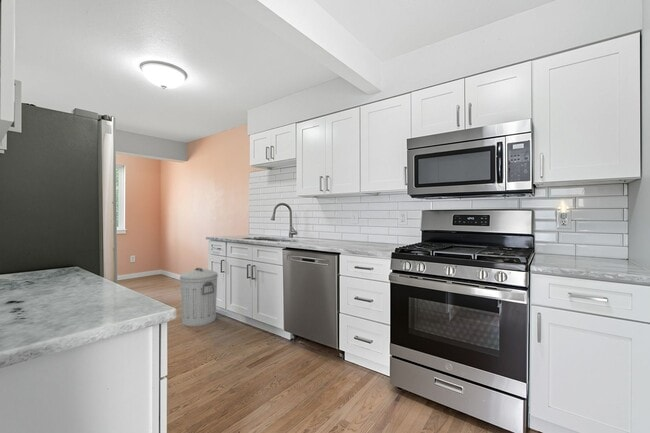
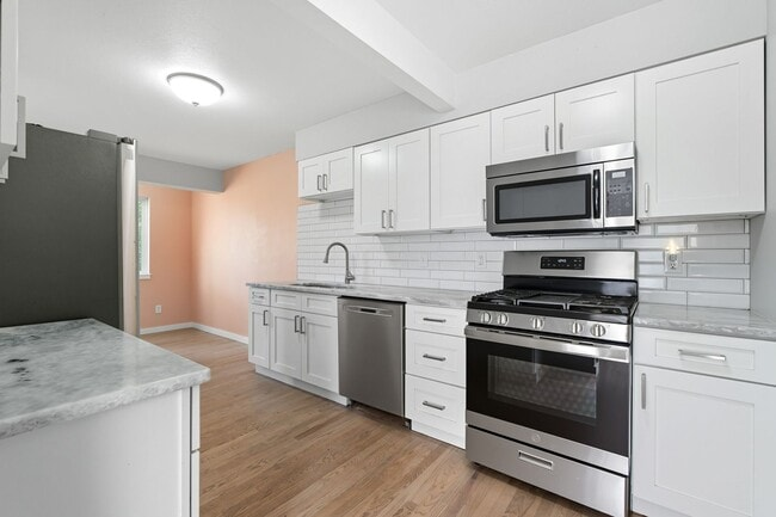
- trash can (199, 294)
